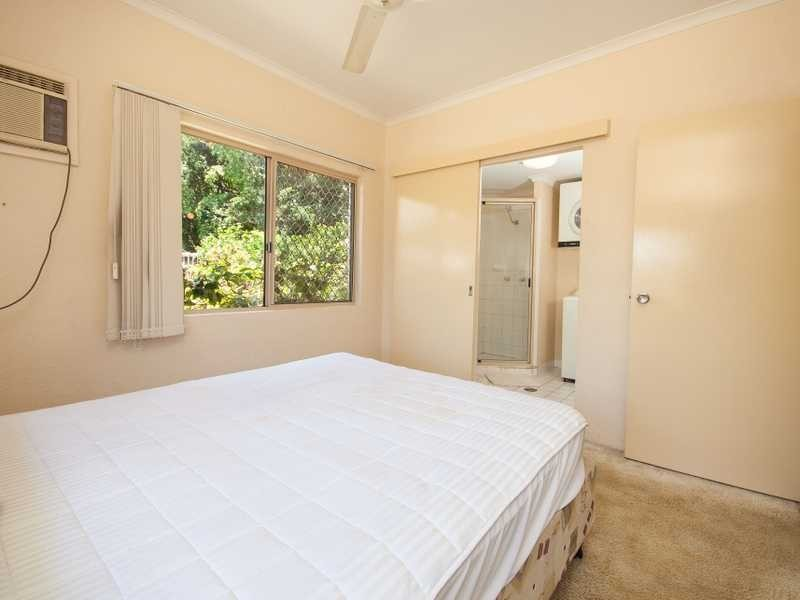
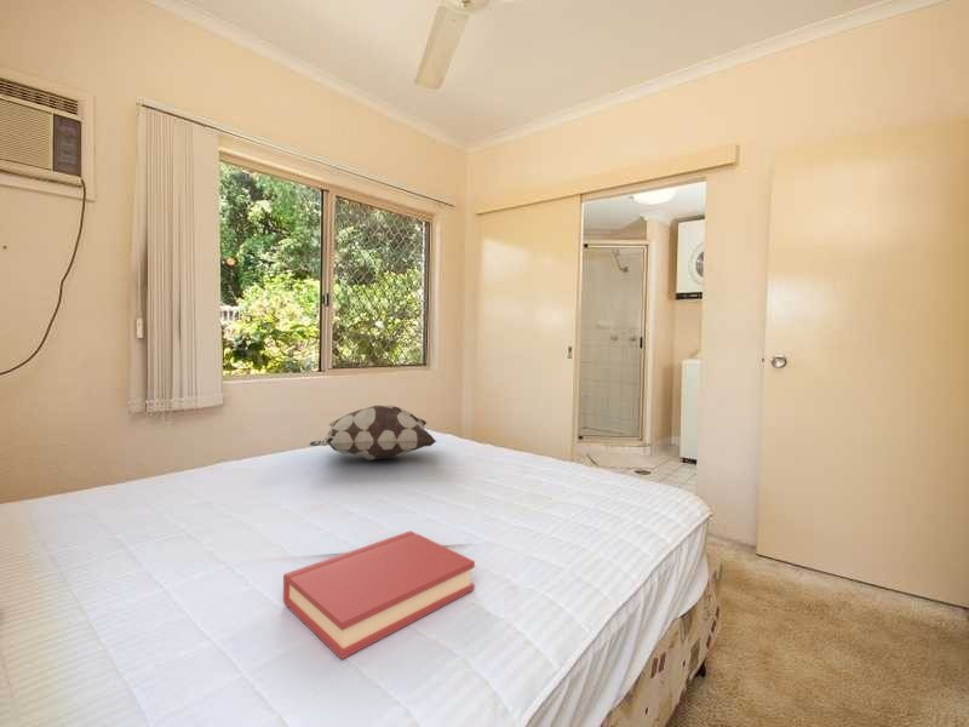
+ hardback book (382, 580)
+ decorative pillow (375, 431)
